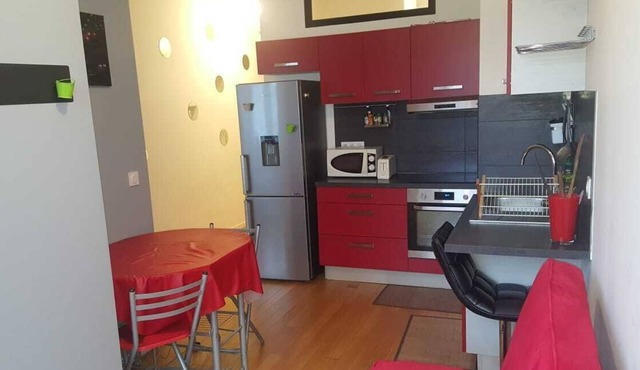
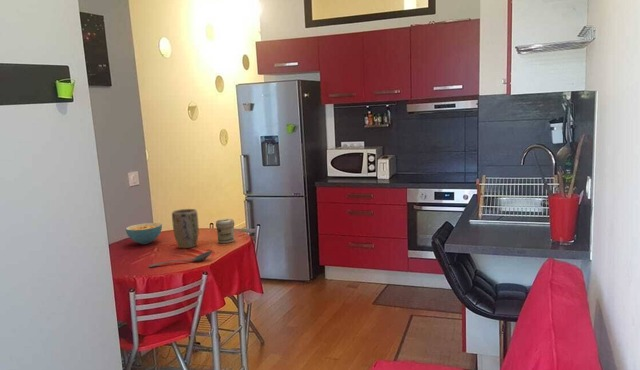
+ plant pot (185, 228)
+ stirrer (181, 260)
+ cereal bowl (144, 234)
+ jar (225, 230)
